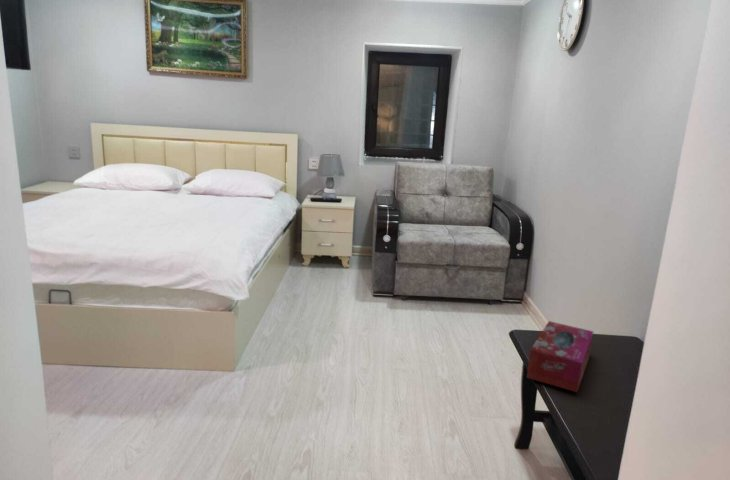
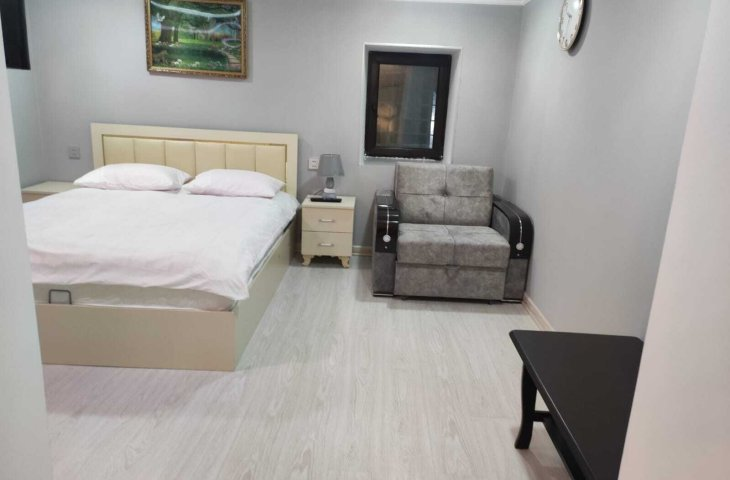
- tissue box (561, 353)
